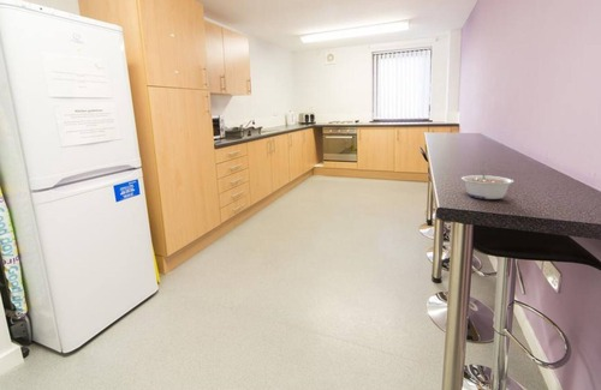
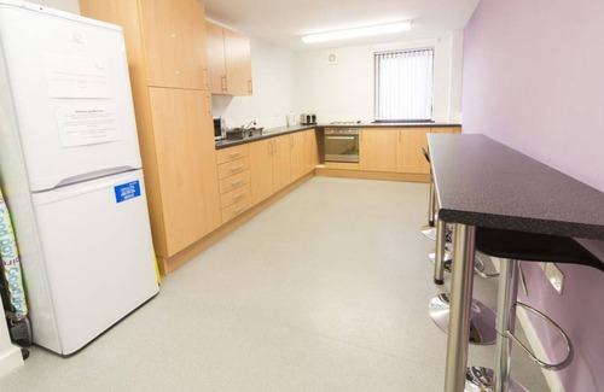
- legume (484, 185)
